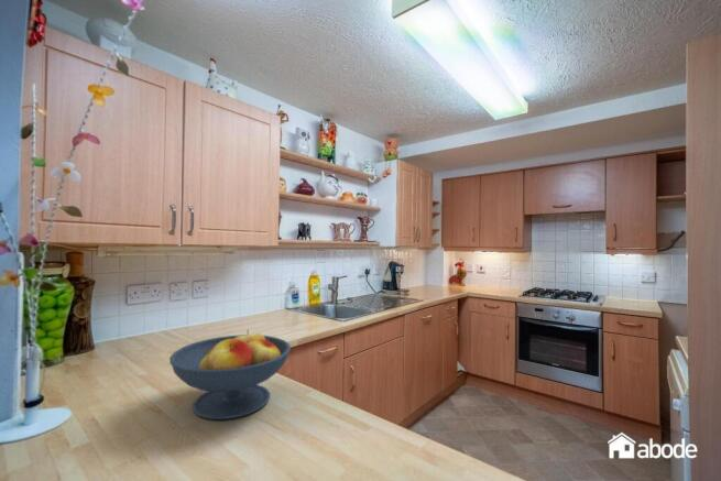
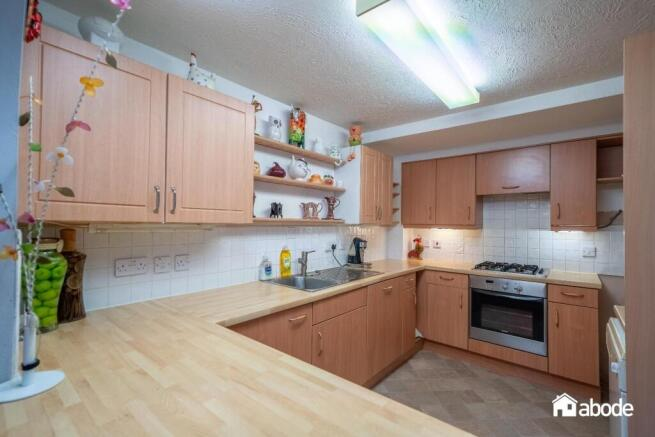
- fruit bowl (233, 365)
